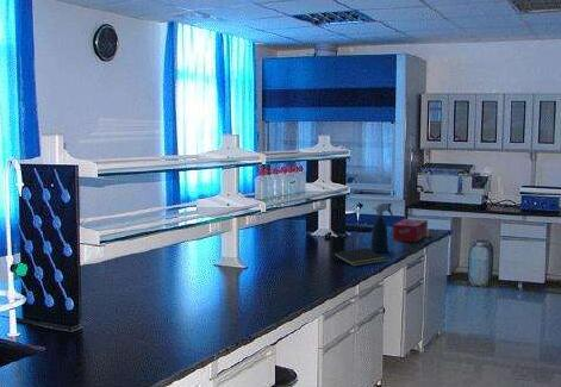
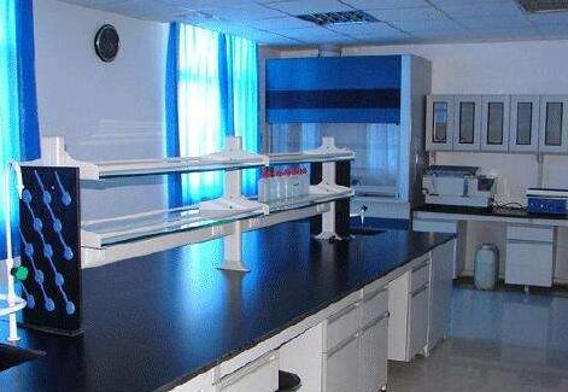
- tissue box (410, 230)
- notepad (360, 256)
- spray bottle (380, 226)
